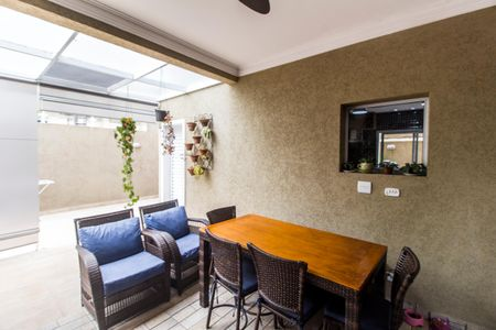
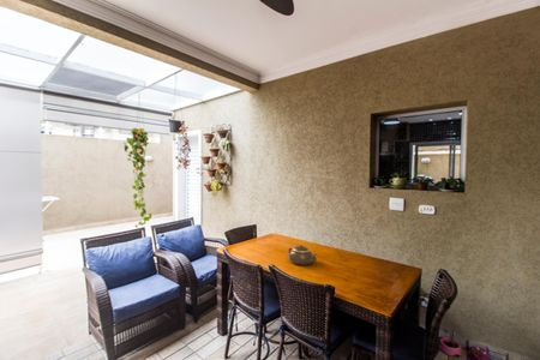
+ teapot (301, 253)
